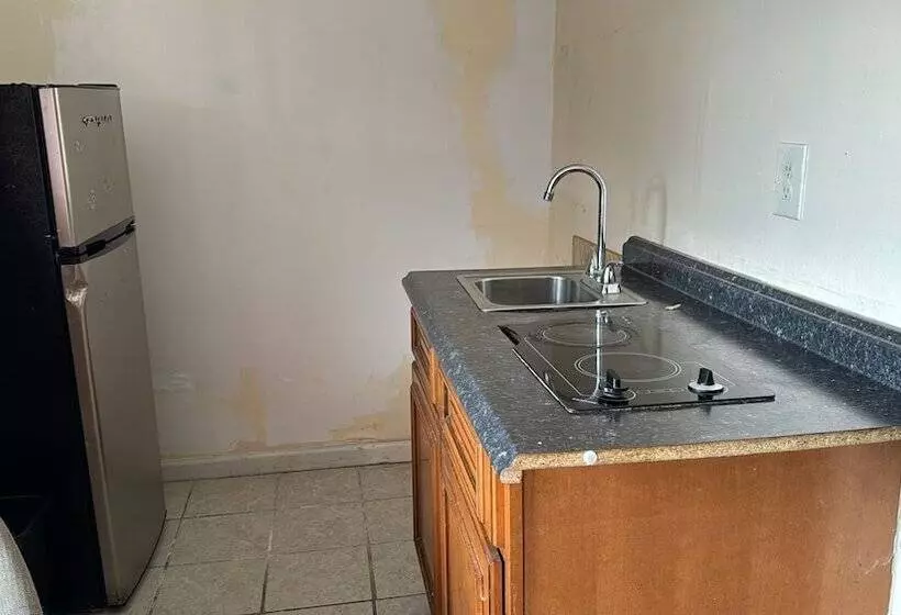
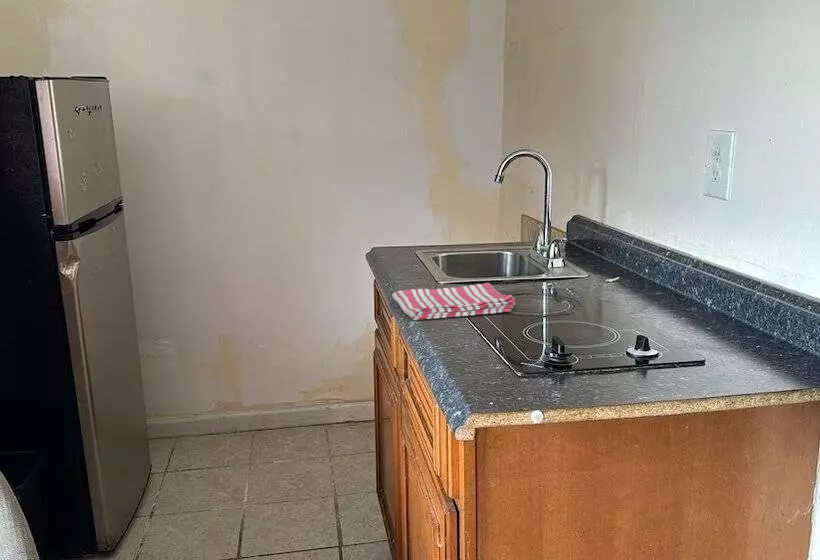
+ dish towel (451, 298)
